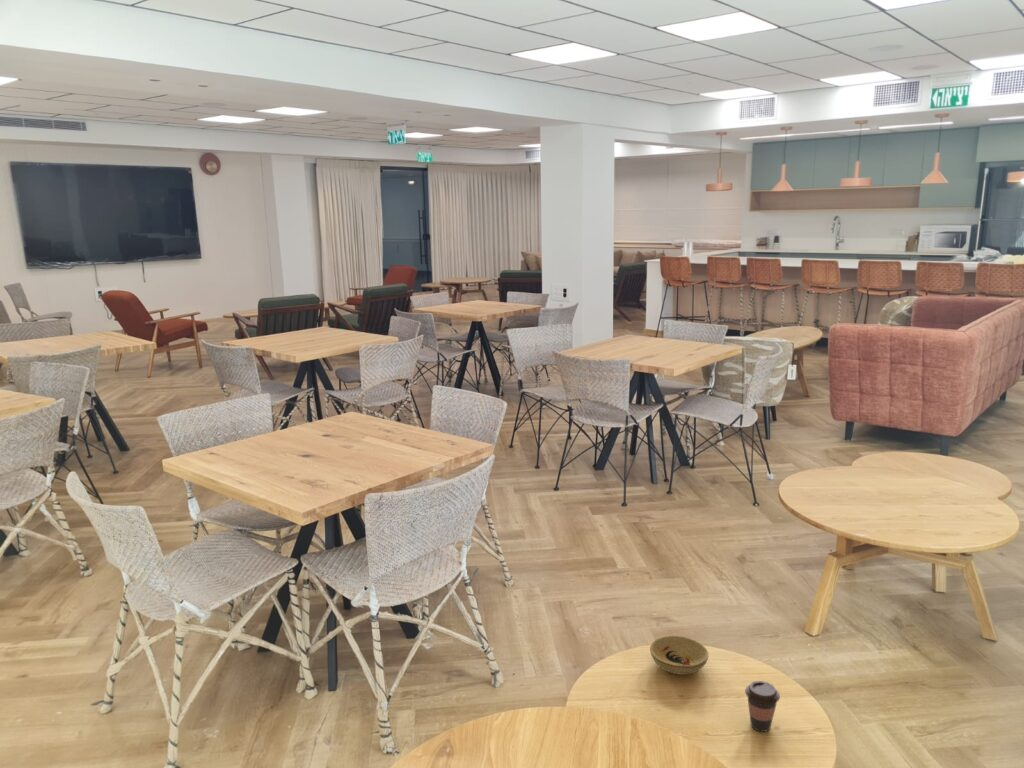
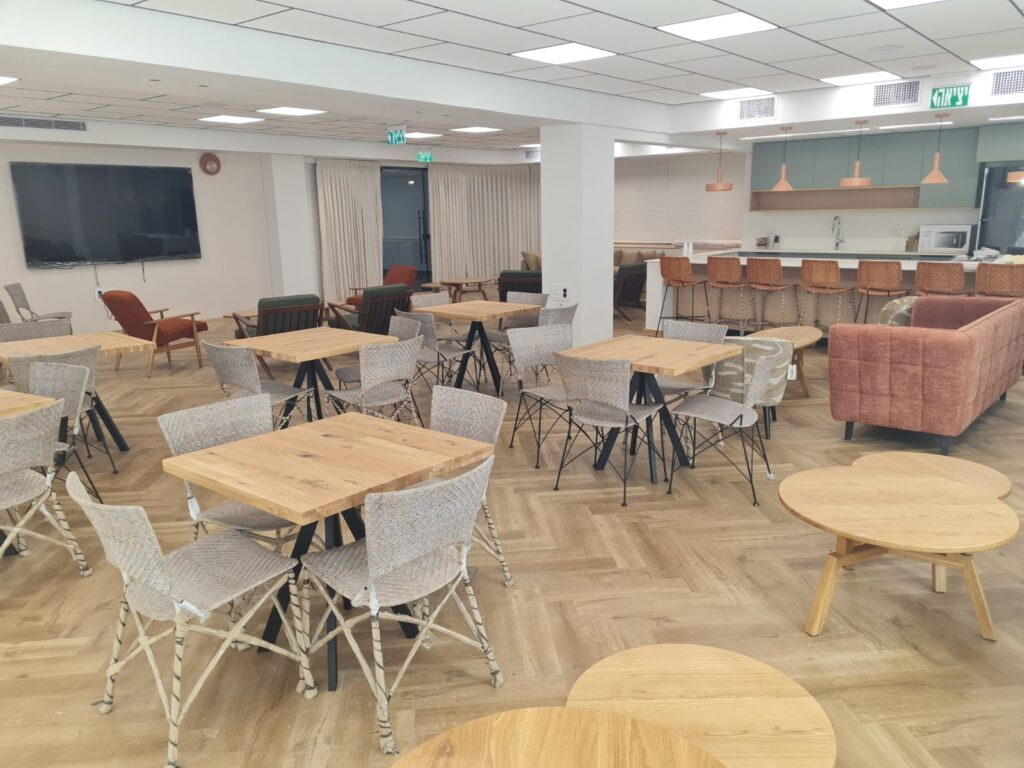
- coffee cup (761, 707)
- bowl (678, 657)
